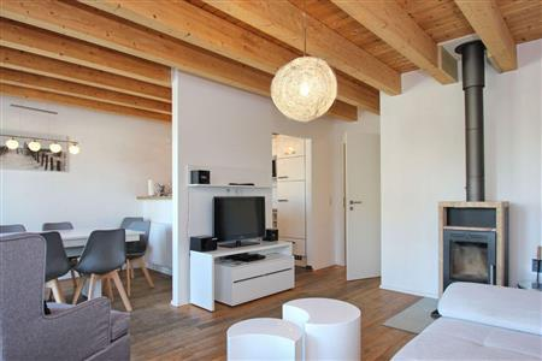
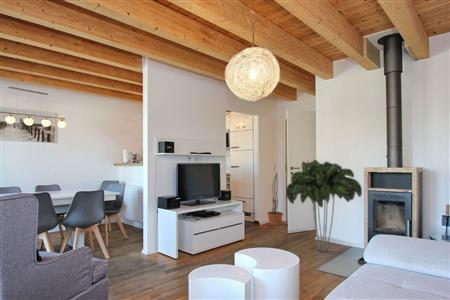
+ indoor plant (321, 205)
+ decorative plant (275, 198)
